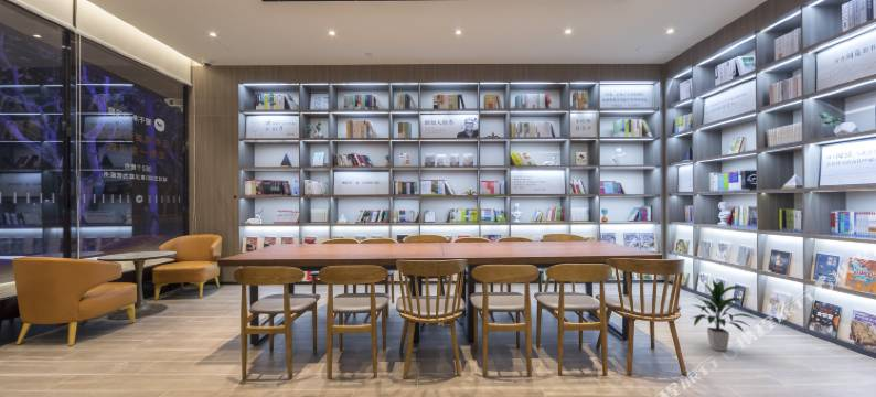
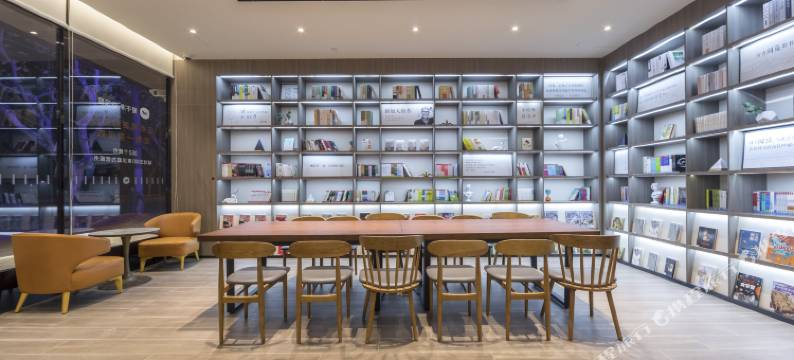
- indoor plant (718, 312)
